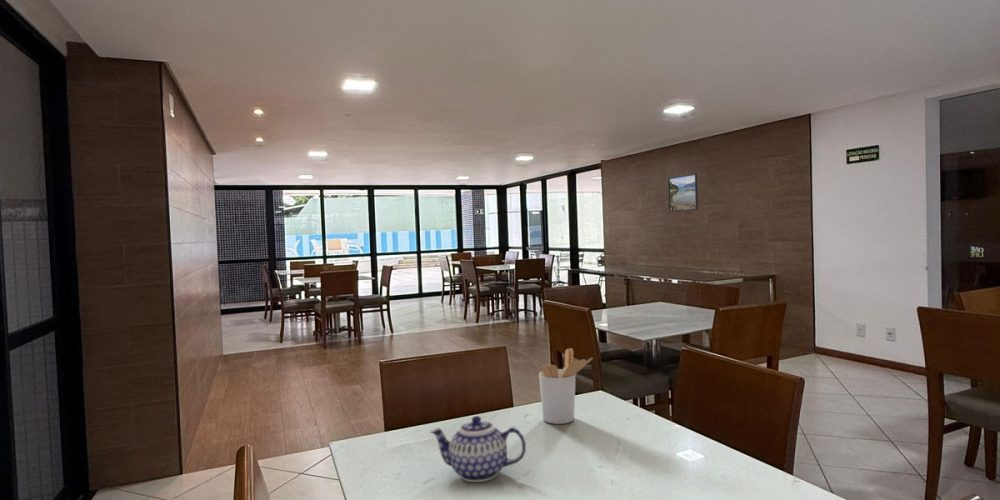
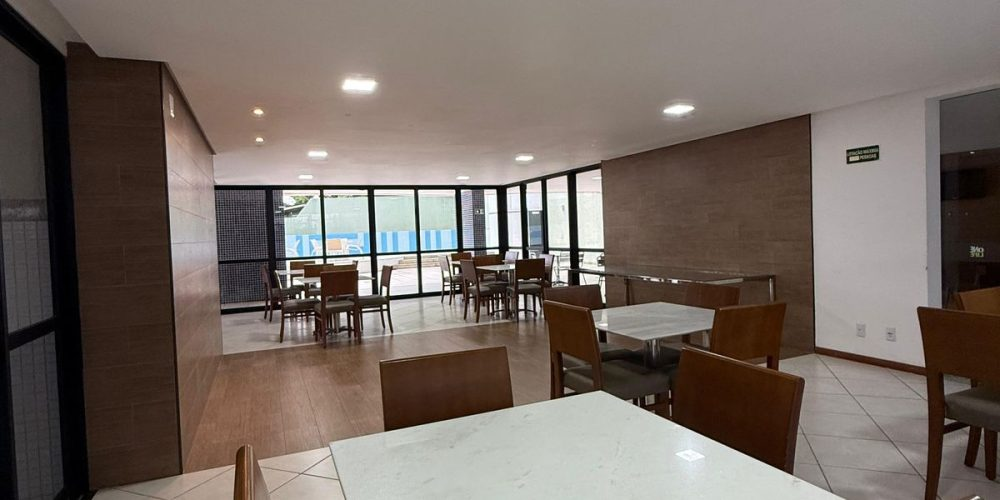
- teapot (477, 445)
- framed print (682, 193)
- utensil holder (565, 386)
